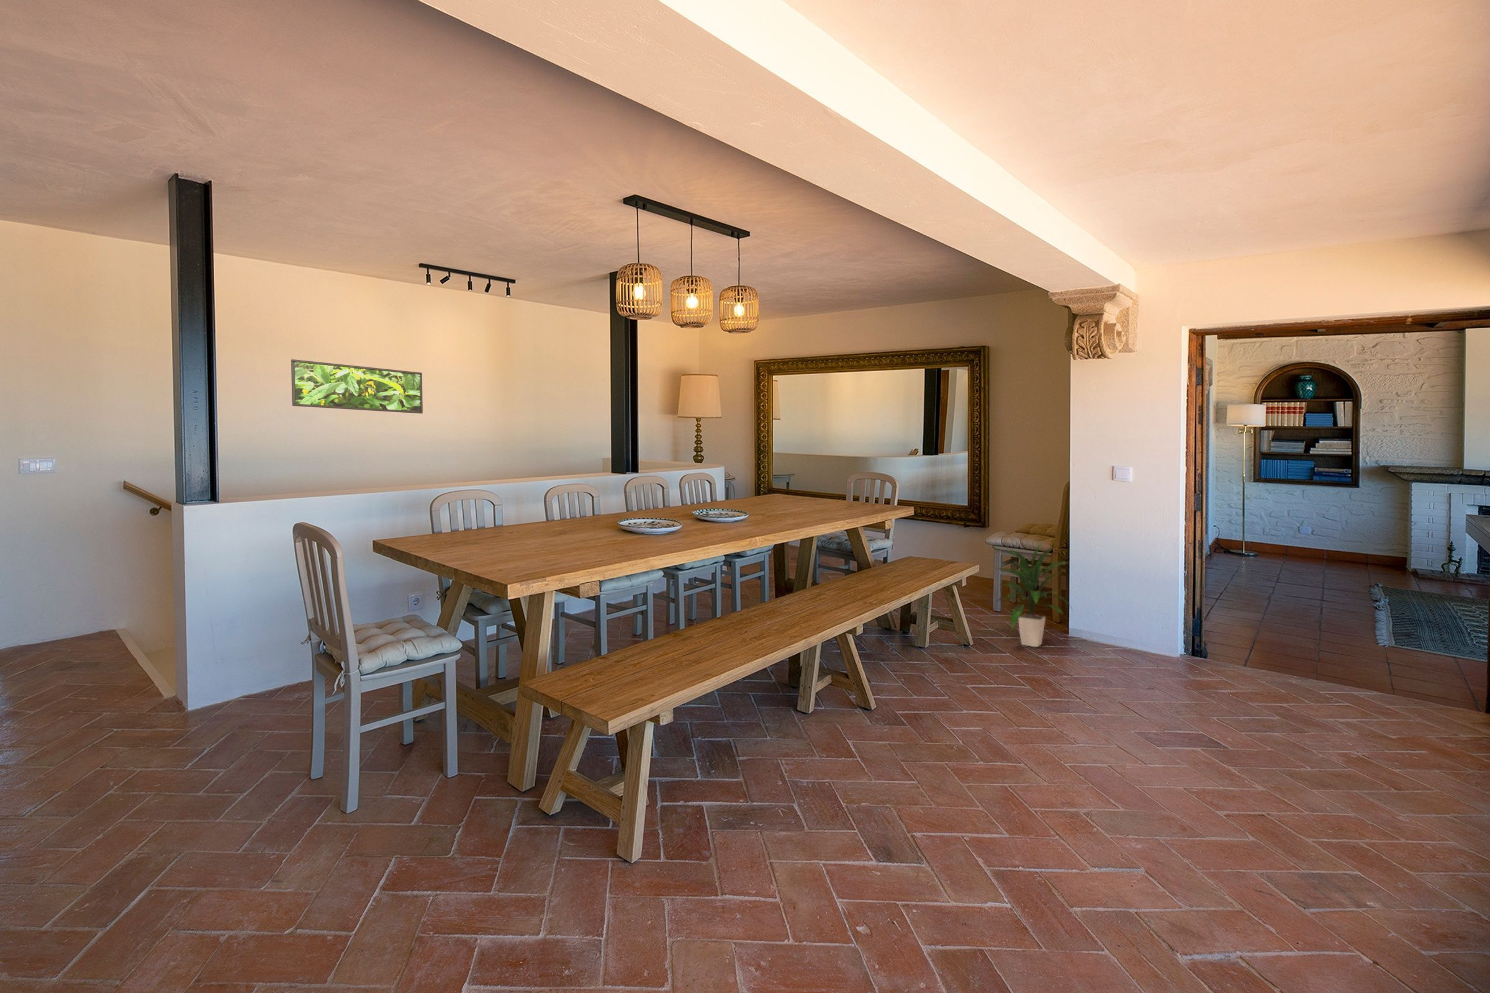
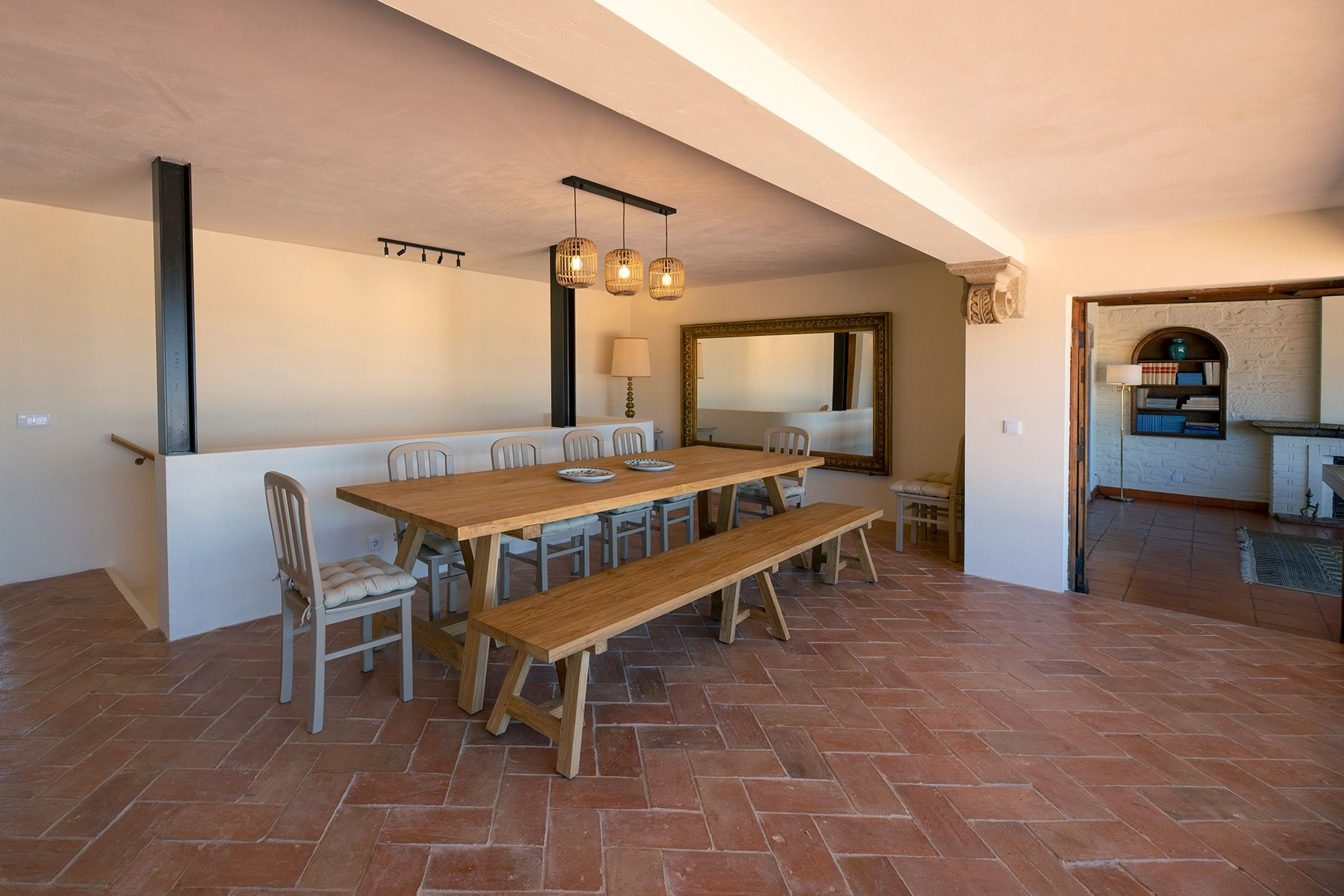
- indoor plant (1028, 593)
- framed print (360, 388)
